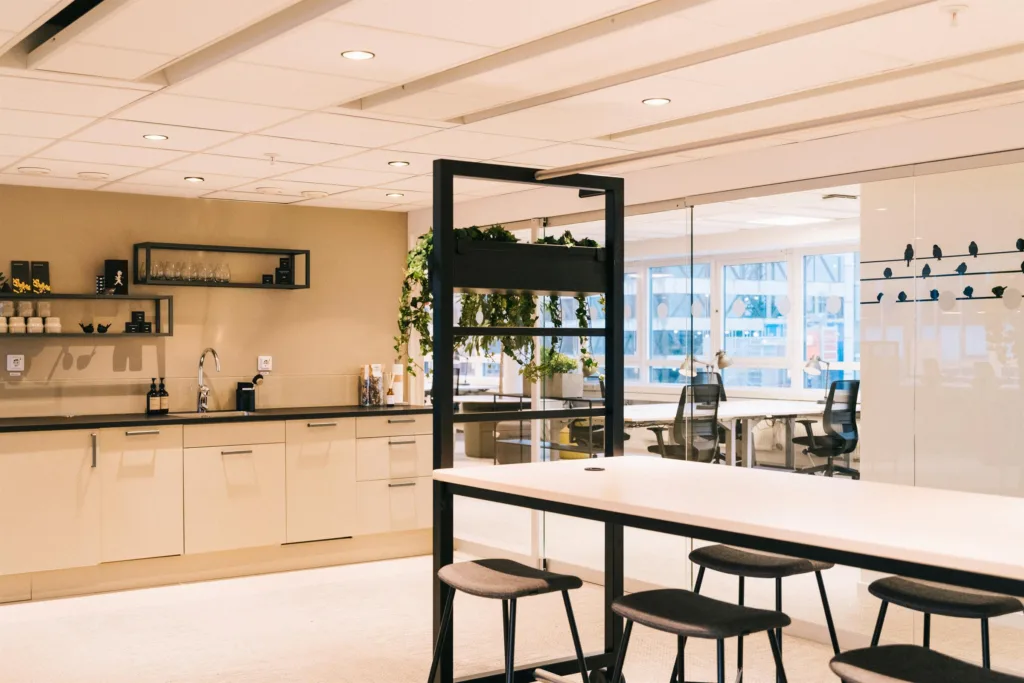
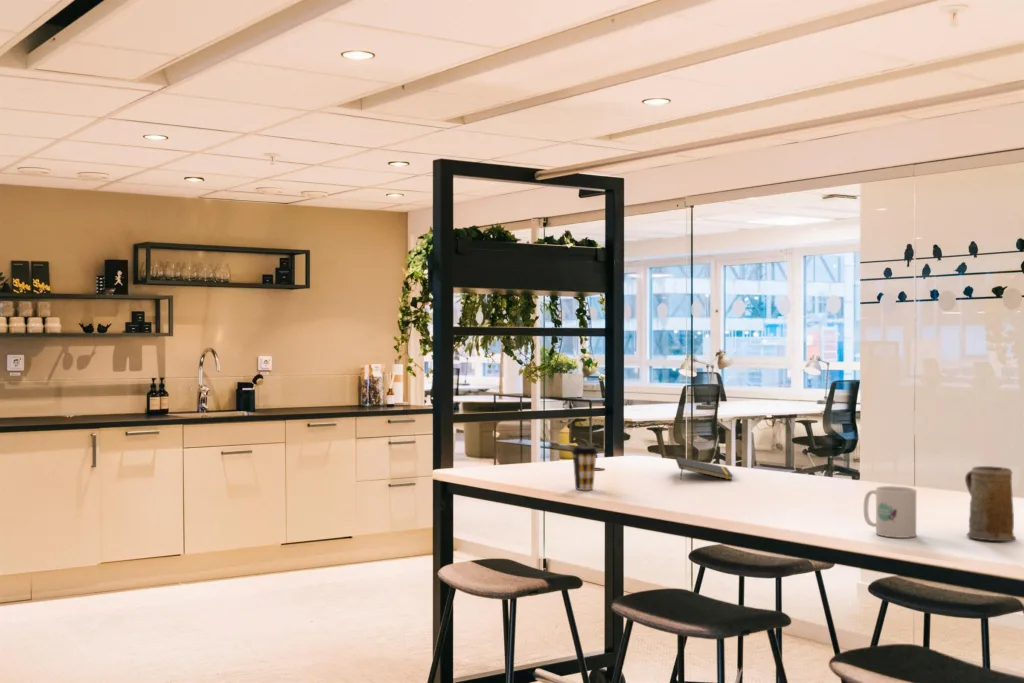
+ mug (888, 510)
+ coffee cup (584, 468)
+ notepad (703, 468)
+ mug (987, 502)
